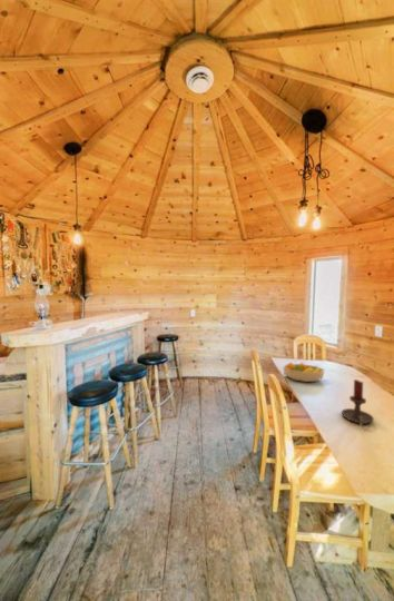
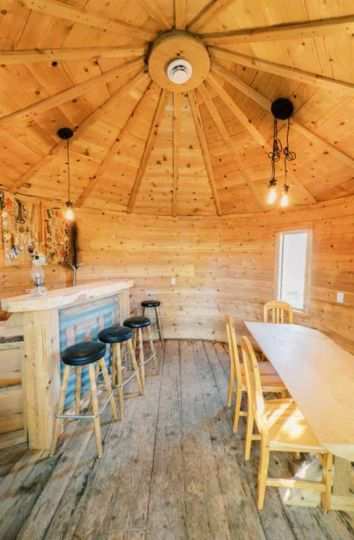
- candle holder (358, 401)
- fruit bowl (303, 371)
